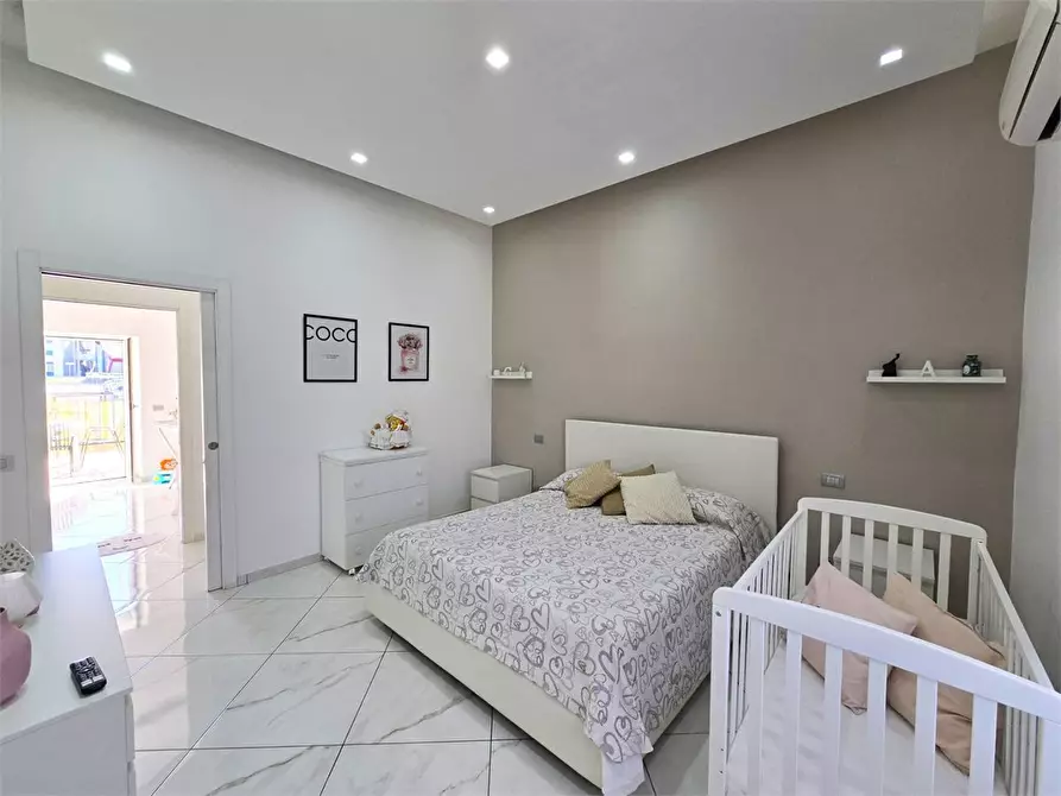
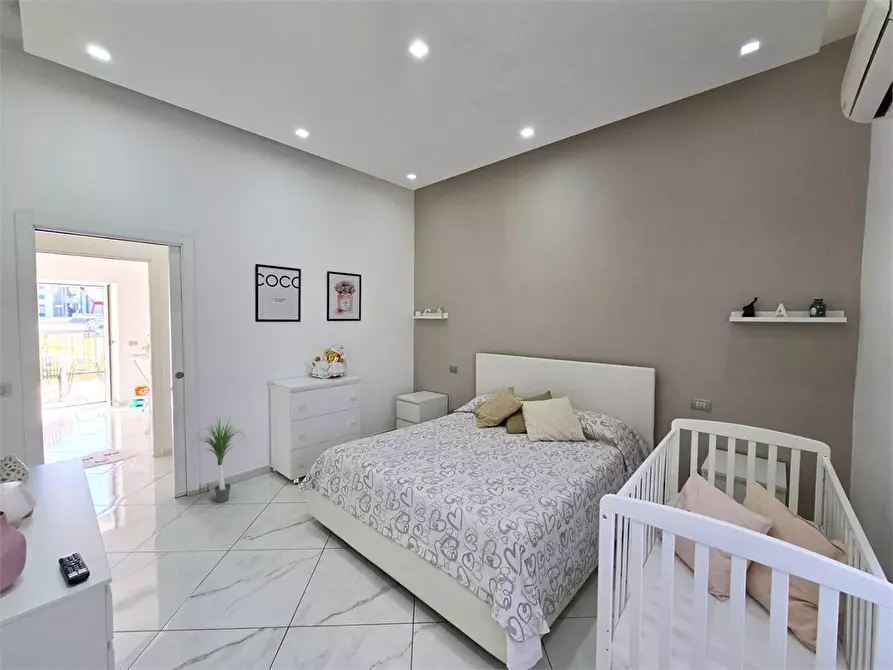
+ potted plant (220, 456)
